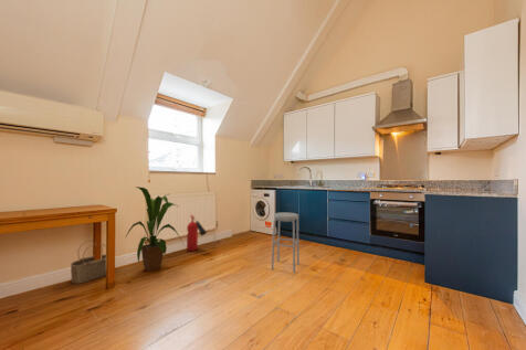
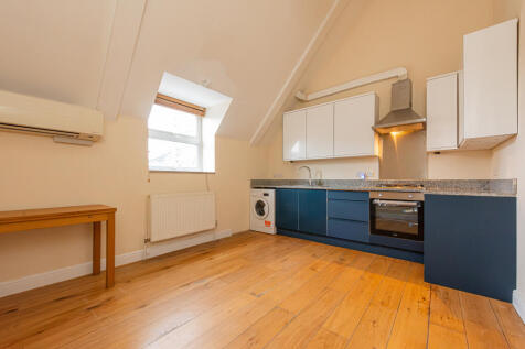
- house plant (159, 224)
- wicker basket (93, 258)
- stool (286, 240)
- fire extinguisher (196, 232)
